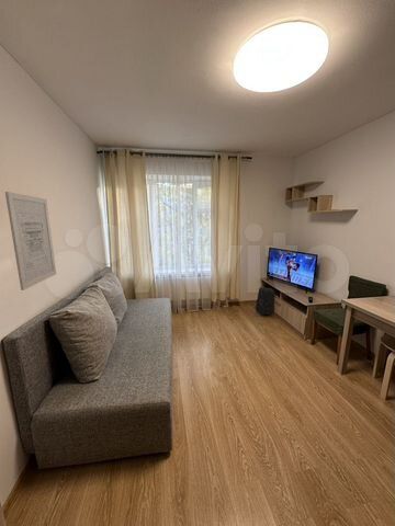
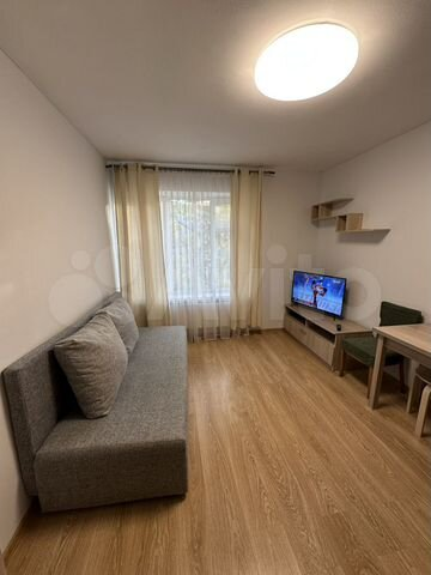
- wall art (35, 240)
- speaker (264, 300)
